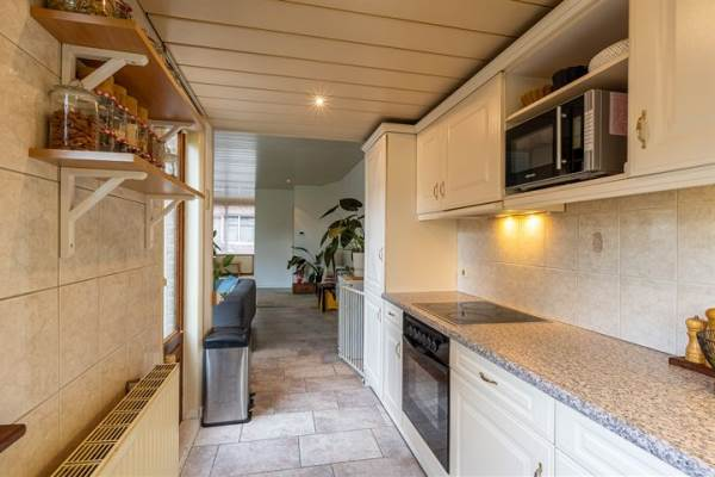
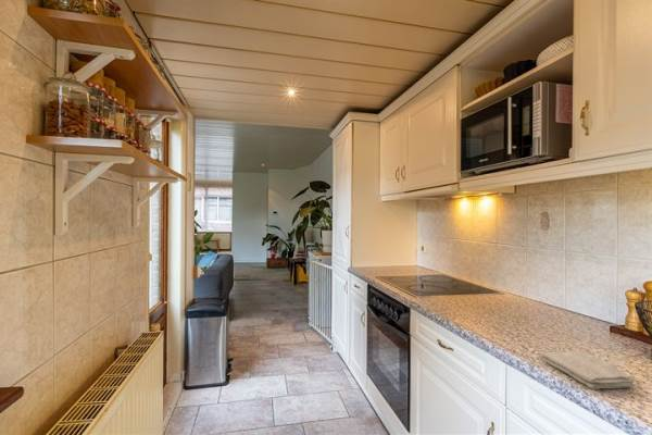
+ washcloth (584, 366)
